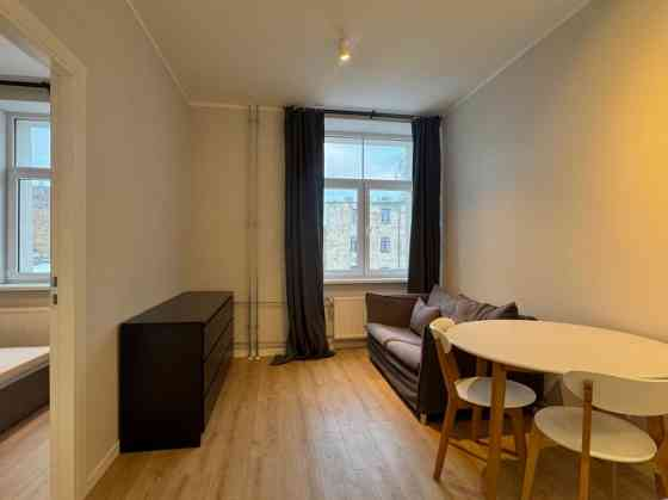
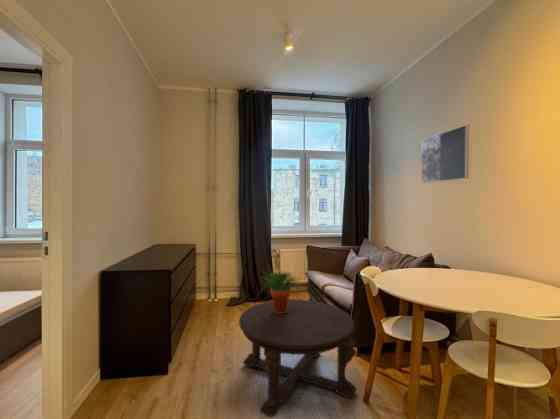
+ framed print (442, 157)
+ potted plant (281, 291)
+ coffee table (295, 347)
